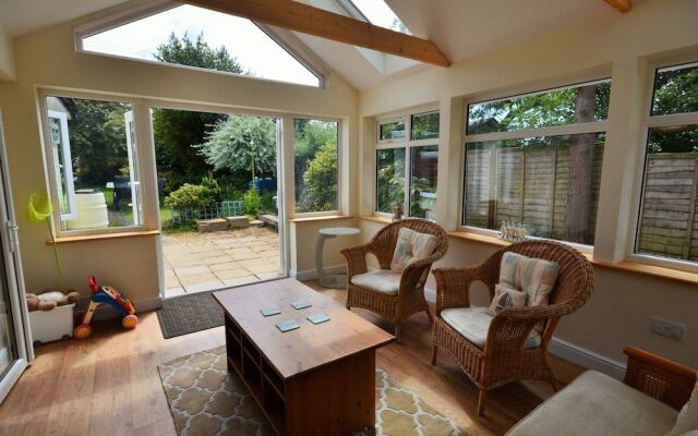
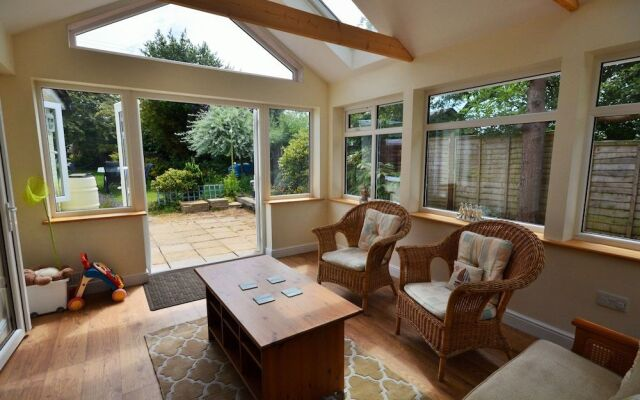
- side table (322, 256)
